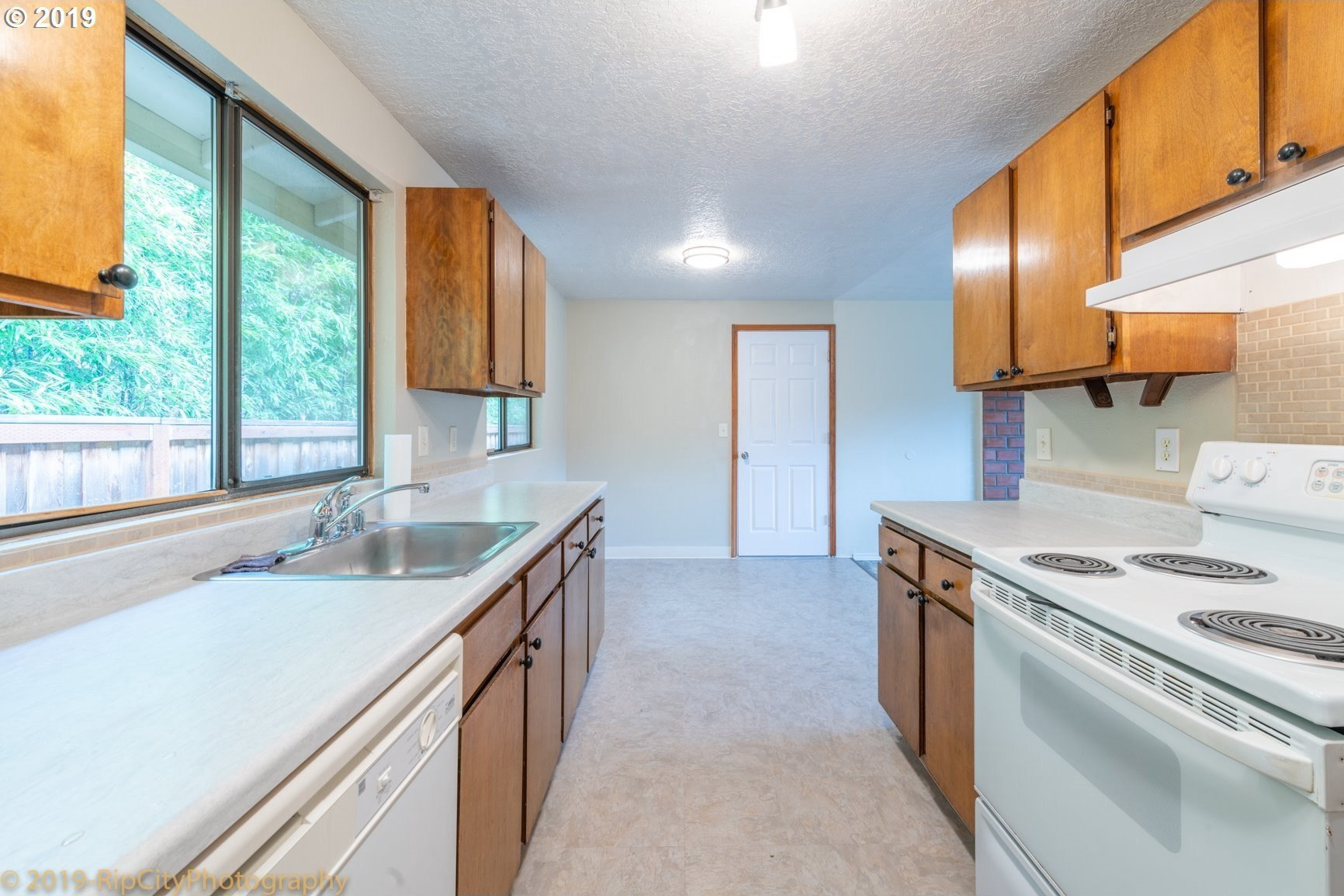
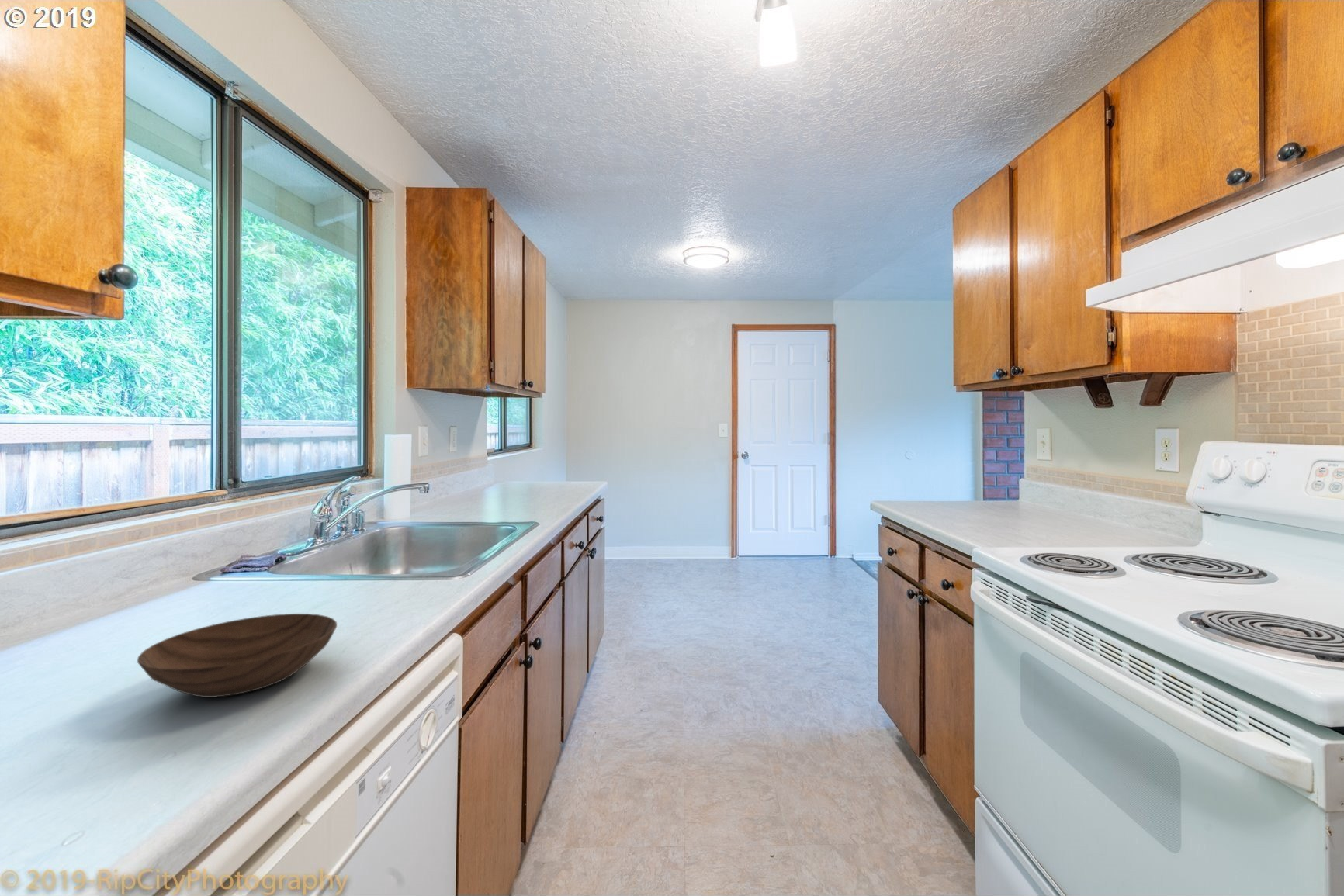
+ bowl (246, 657)
